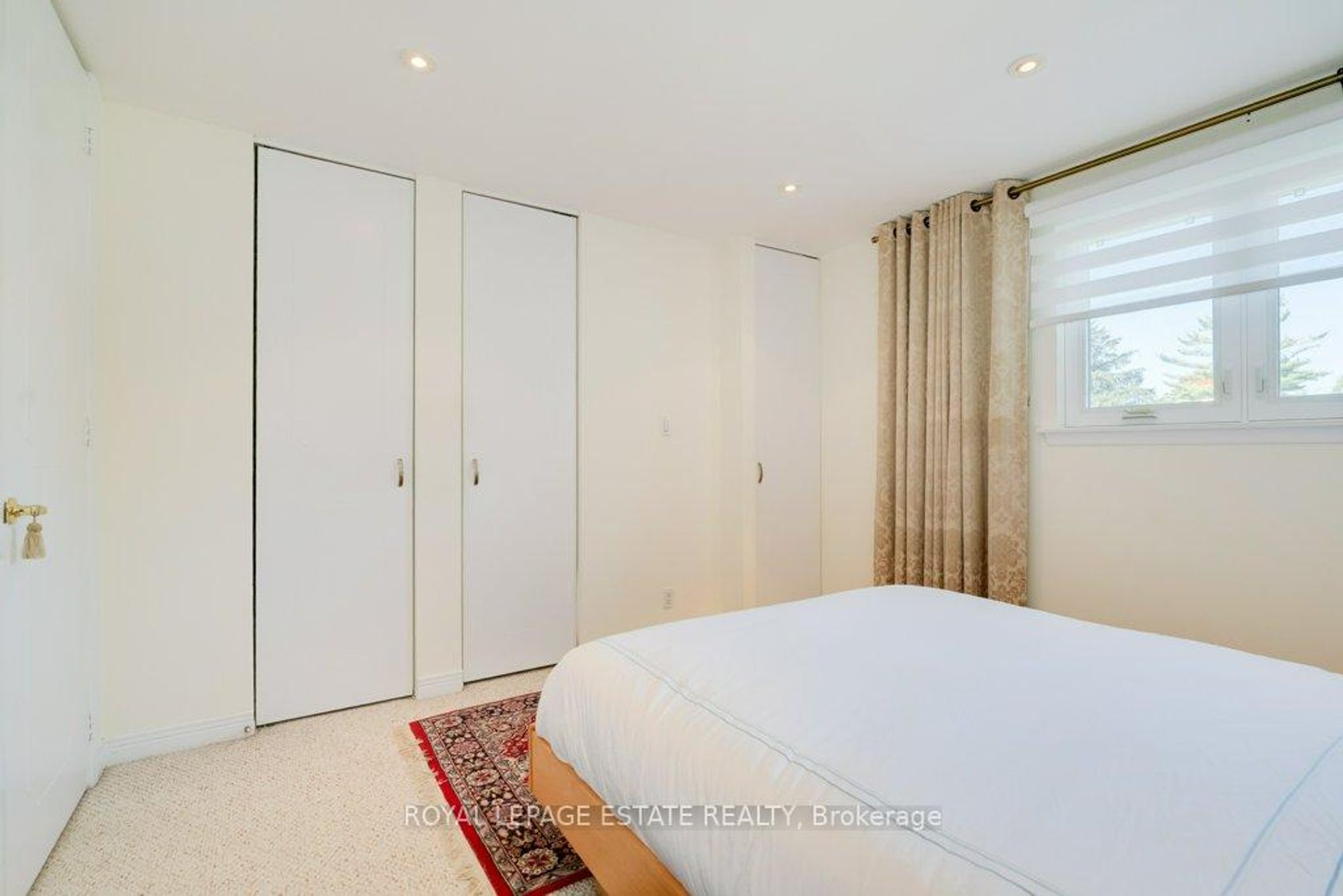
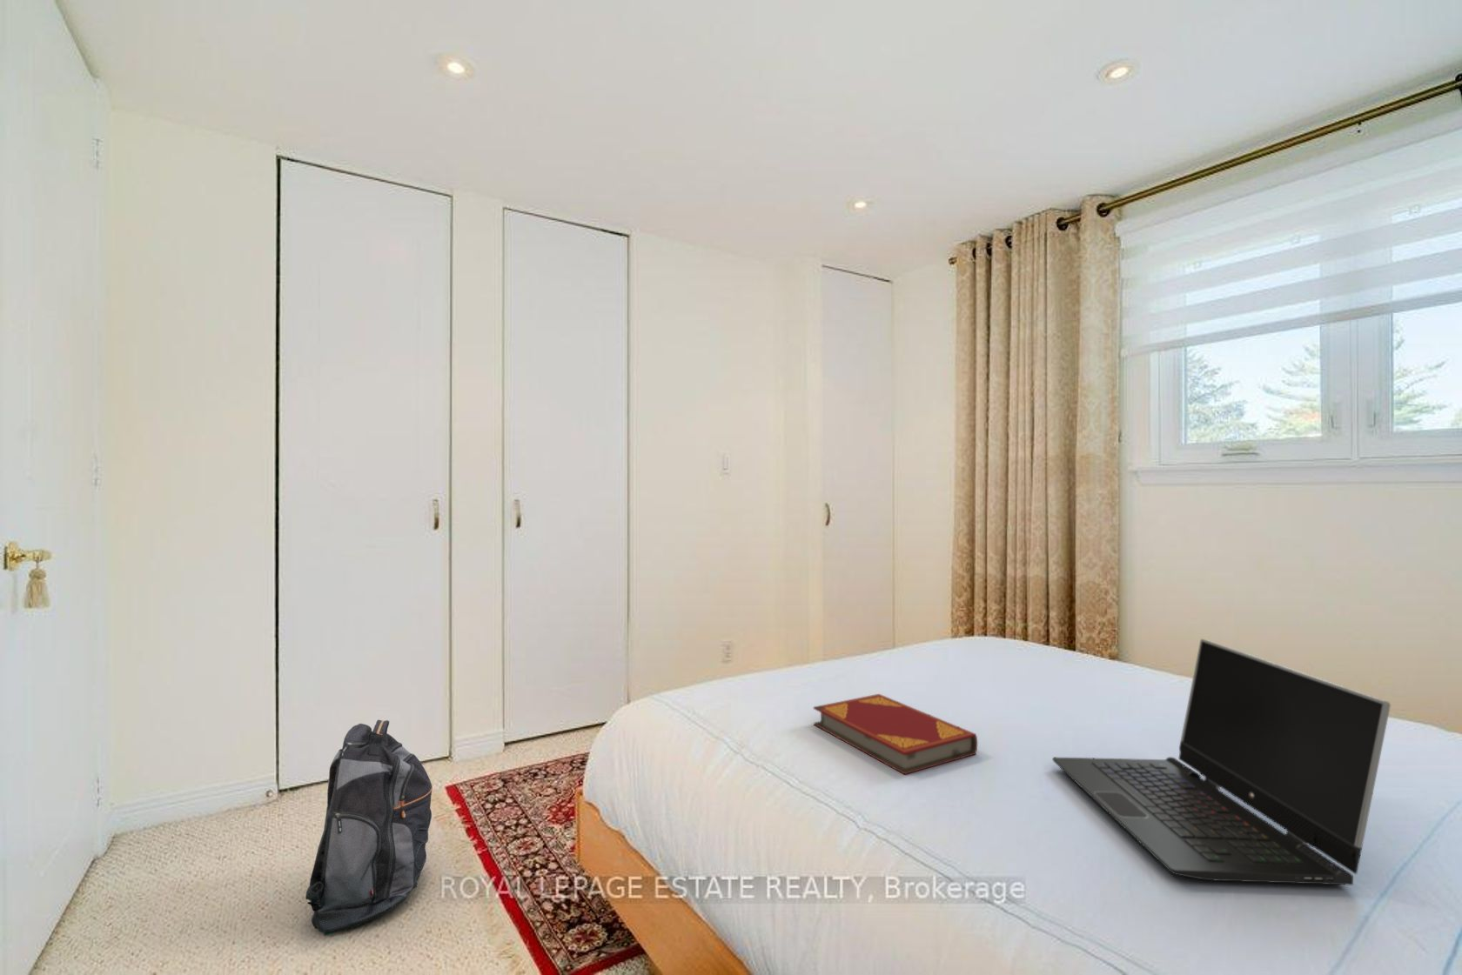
+ laptop computer (1191, 740)
+ backpack (364, 809)
+ hardback book (890, 729)
